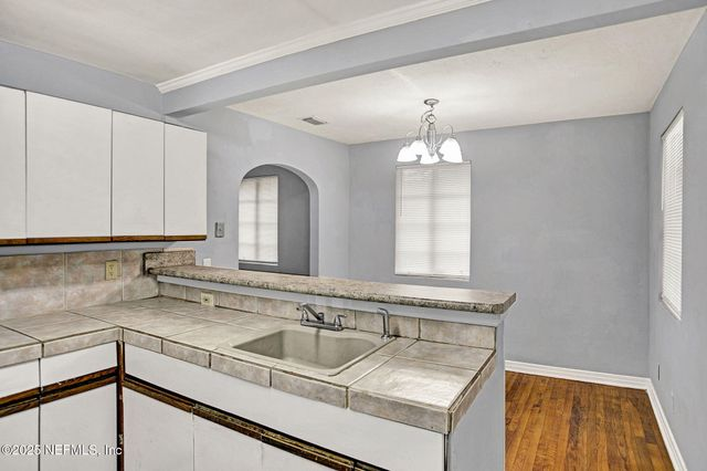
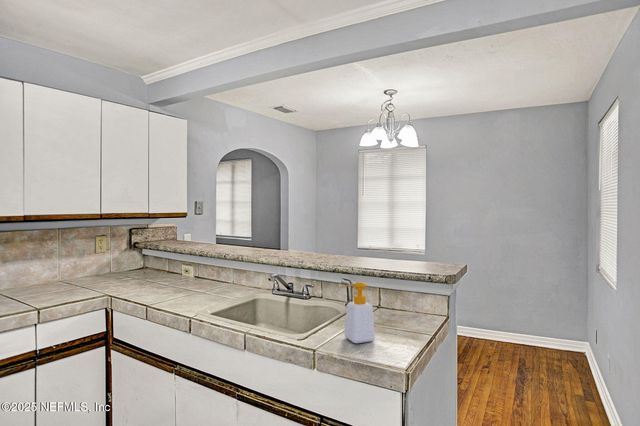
+ soap bottle (354, 311)
